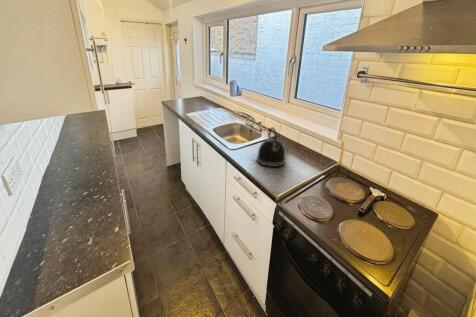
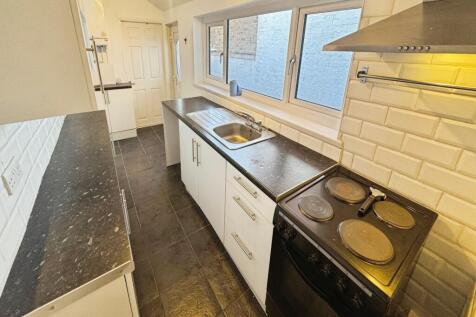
- kettle (272, 145)
